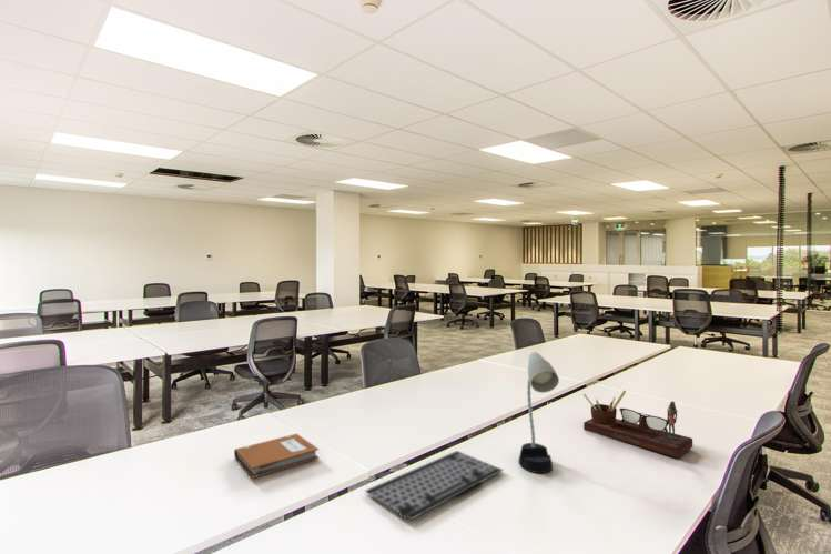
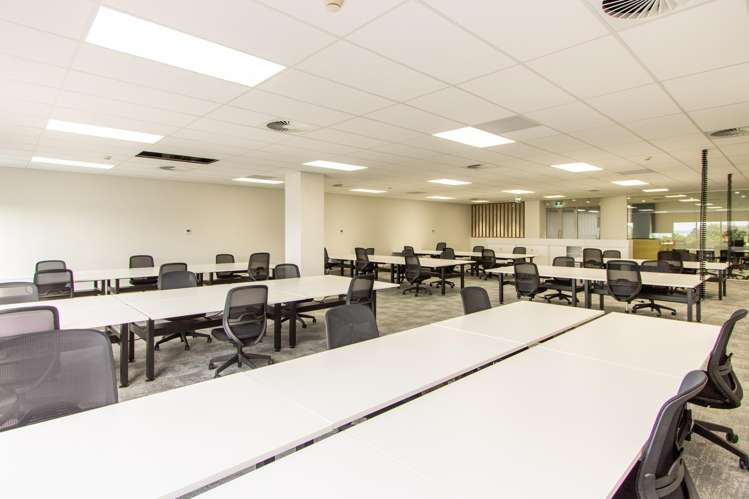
- desk organizer (631, 414)
- desk lamp (531, 412)
- keyboard (437, 480)
- notebook (277, 452)
